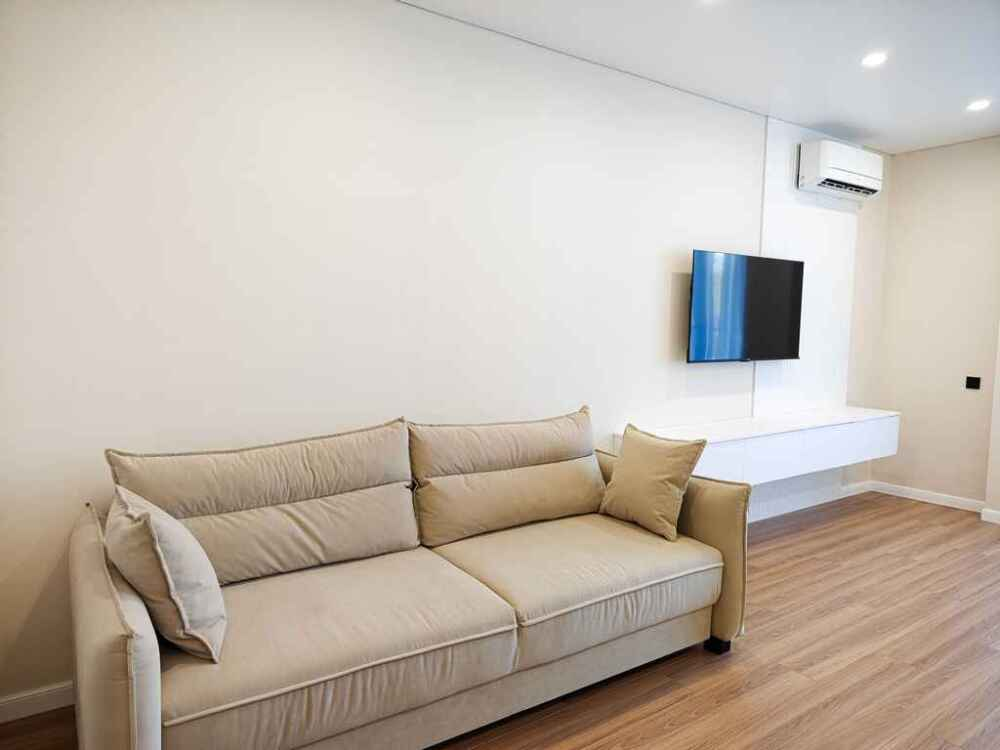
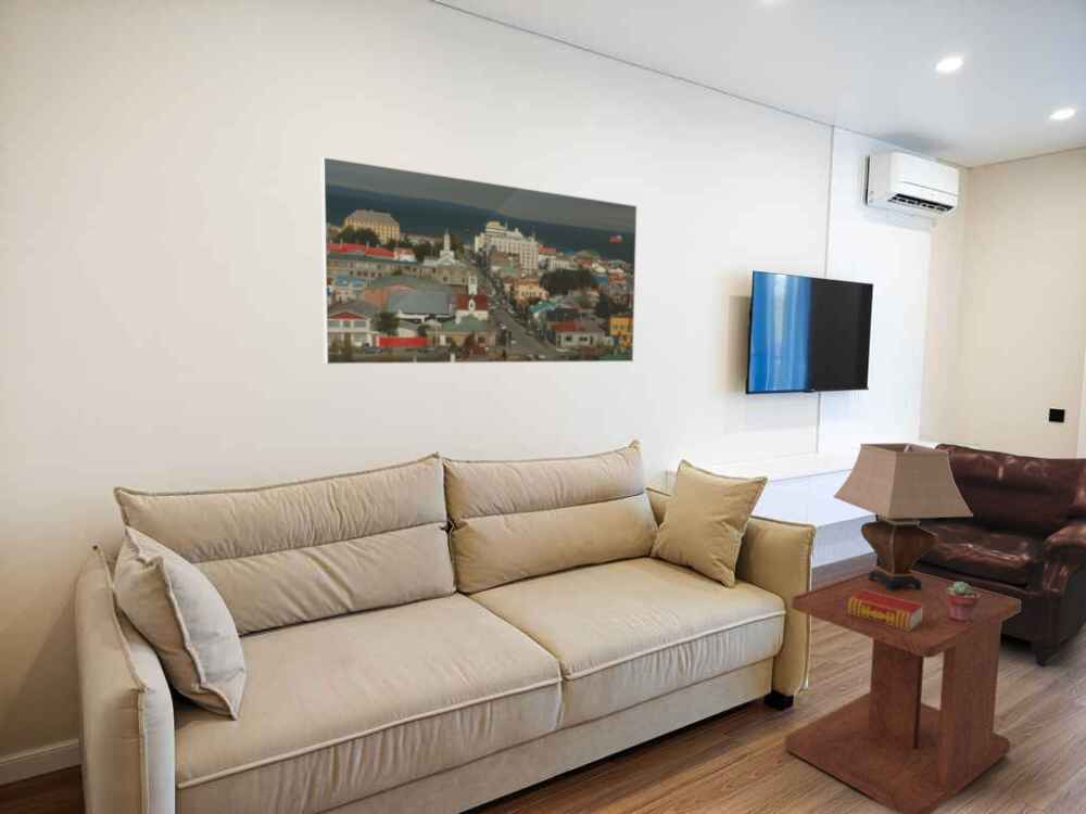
+ book (884, 607)
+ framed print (500, 275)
+ potted succulent (962, 599)
+ side table (900, 676)
+ table lamp (898, 514)
+ leather (992, 538)
